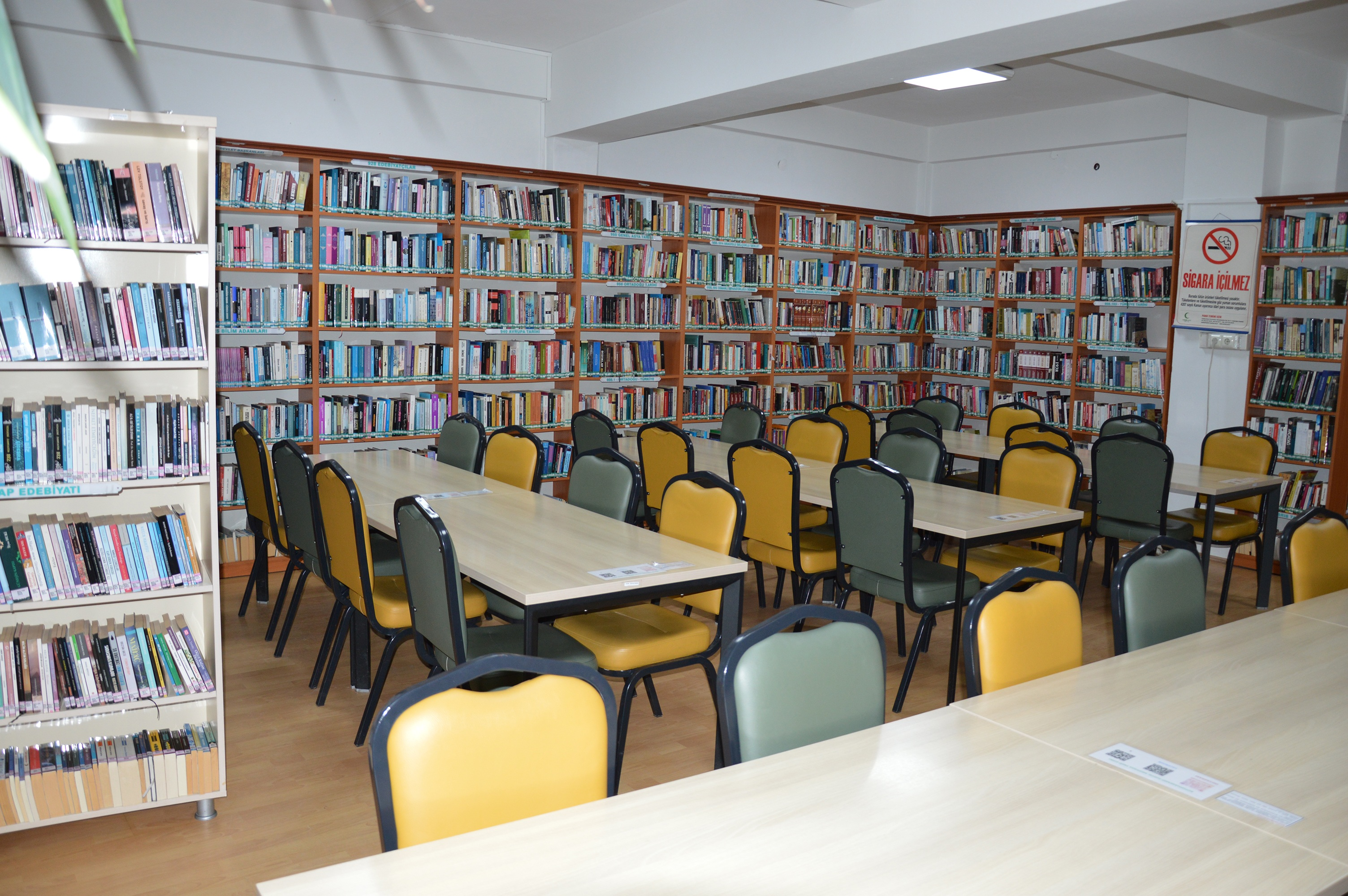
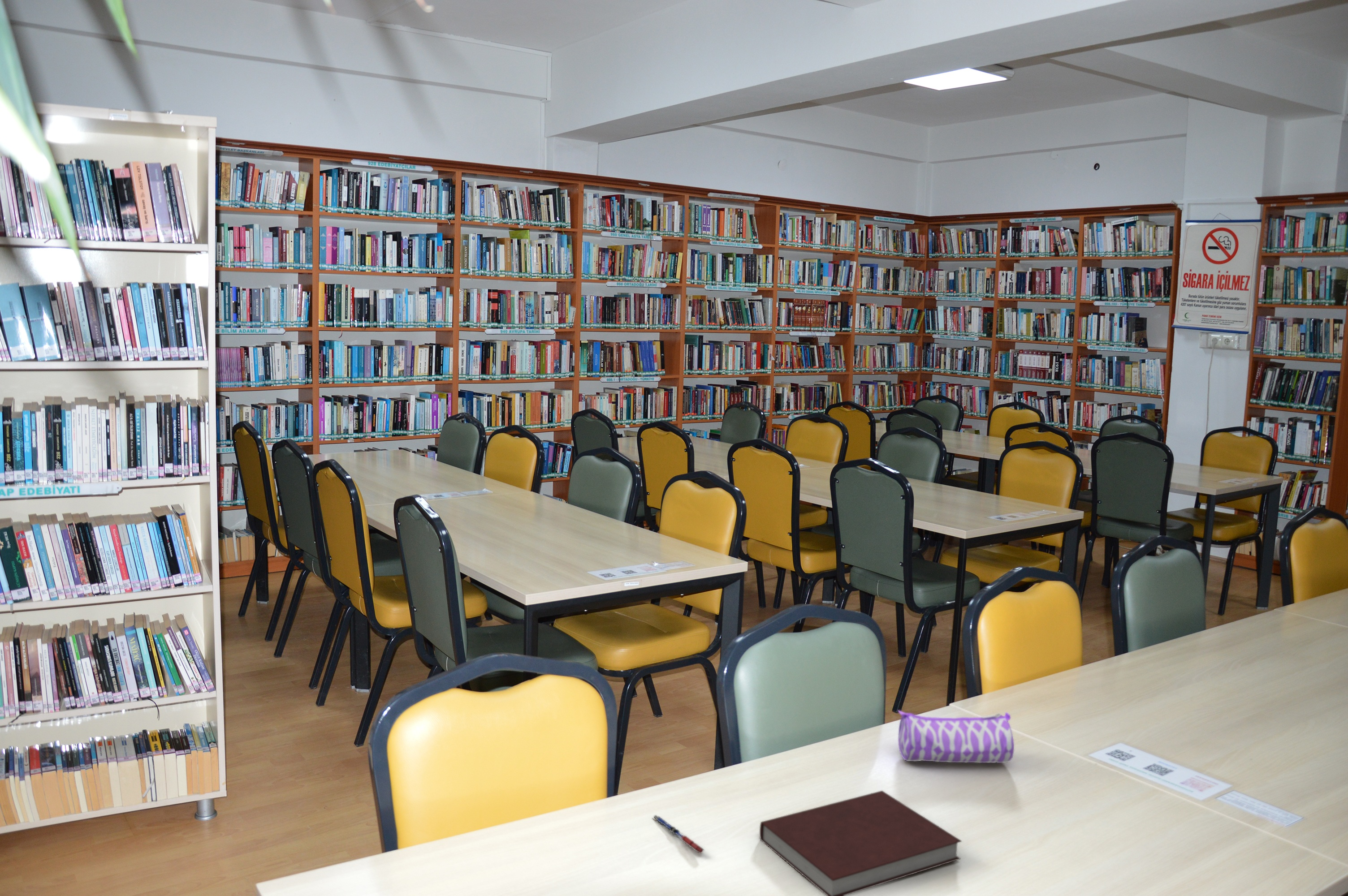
+ notebook (859, 840)
+ pencil case (956, 737)
+ pen (677, 832)
